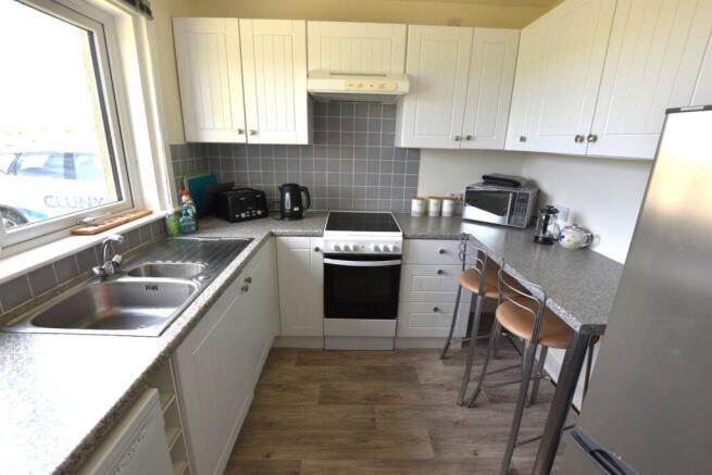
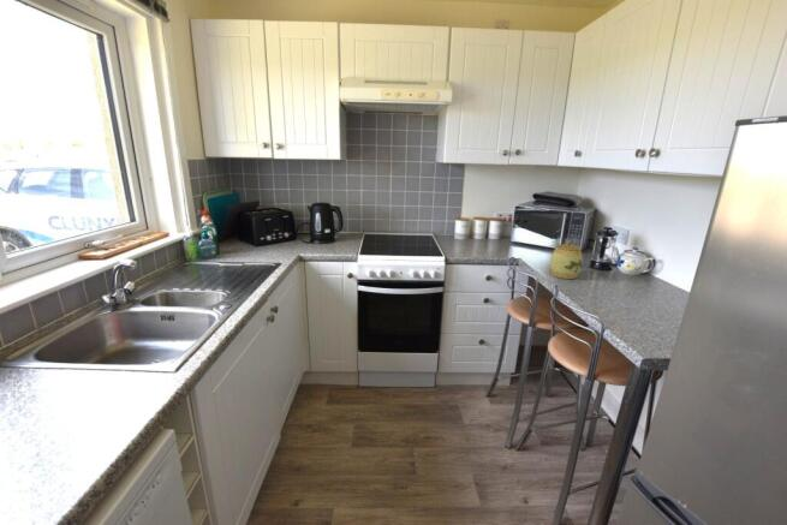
+ jar (566, 257)
